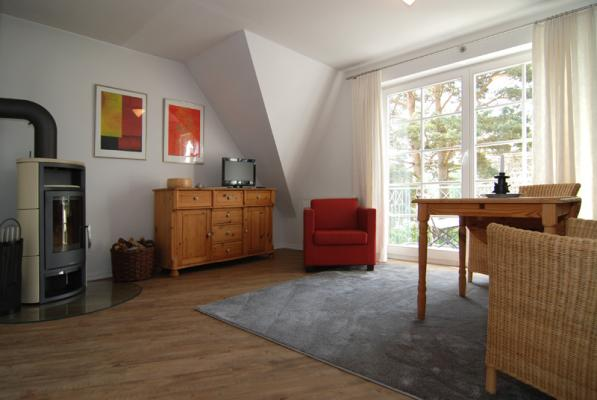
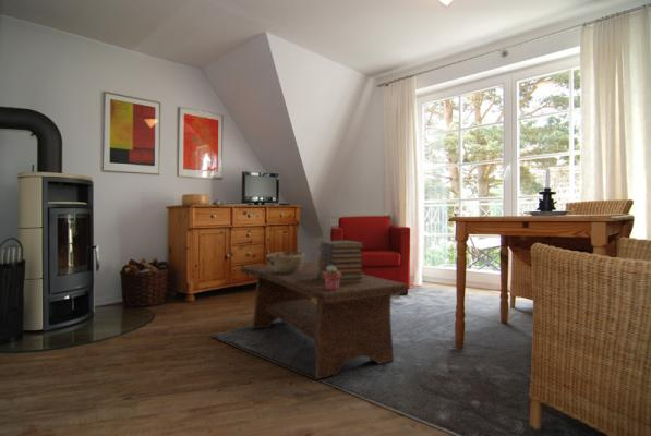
+ coffee table (313, 306)
+ book stack (340, 261)
+ decorative bowl (285, 262)
+ potted succulent (331, 276)
